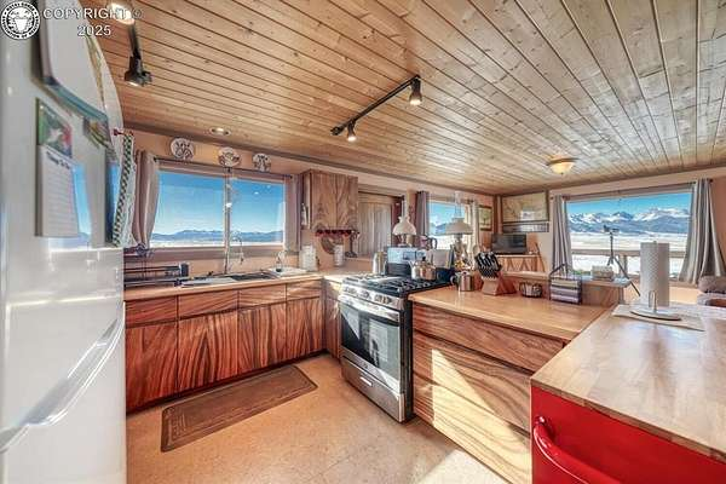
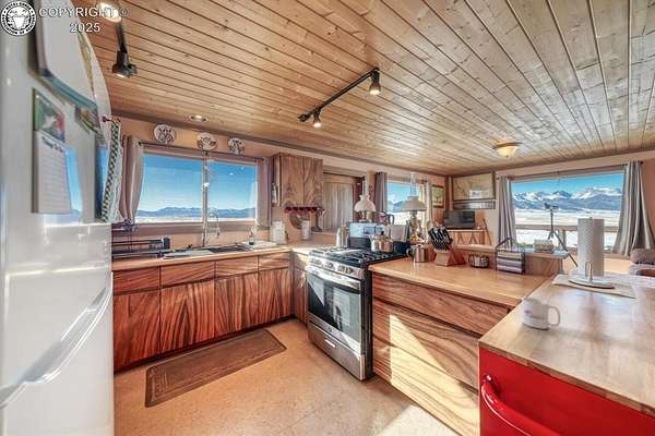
+ mug (540, 313)
